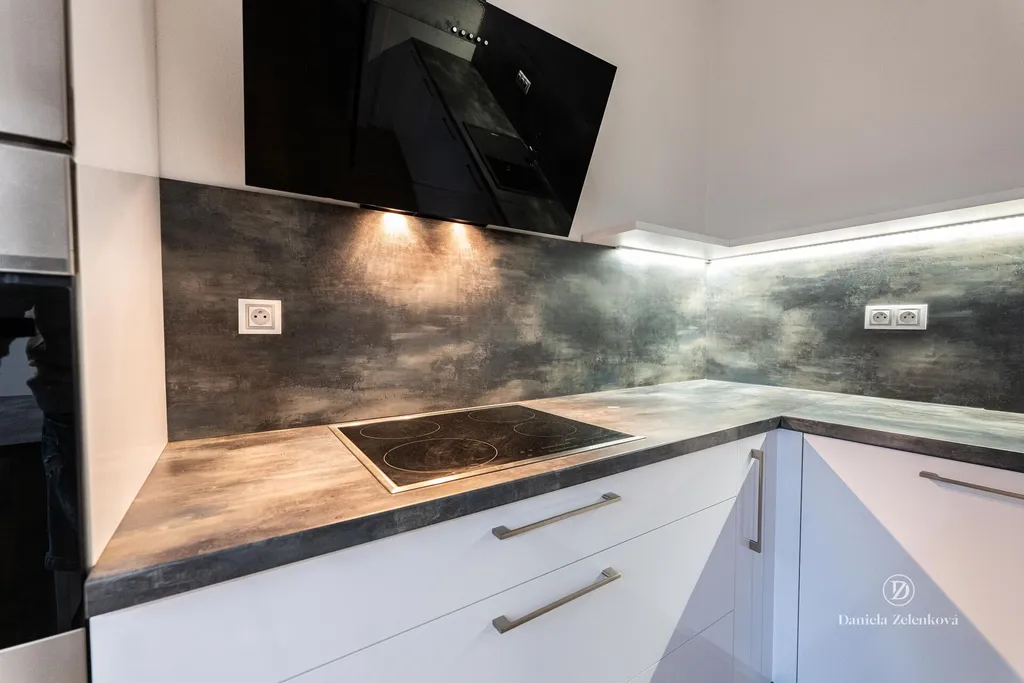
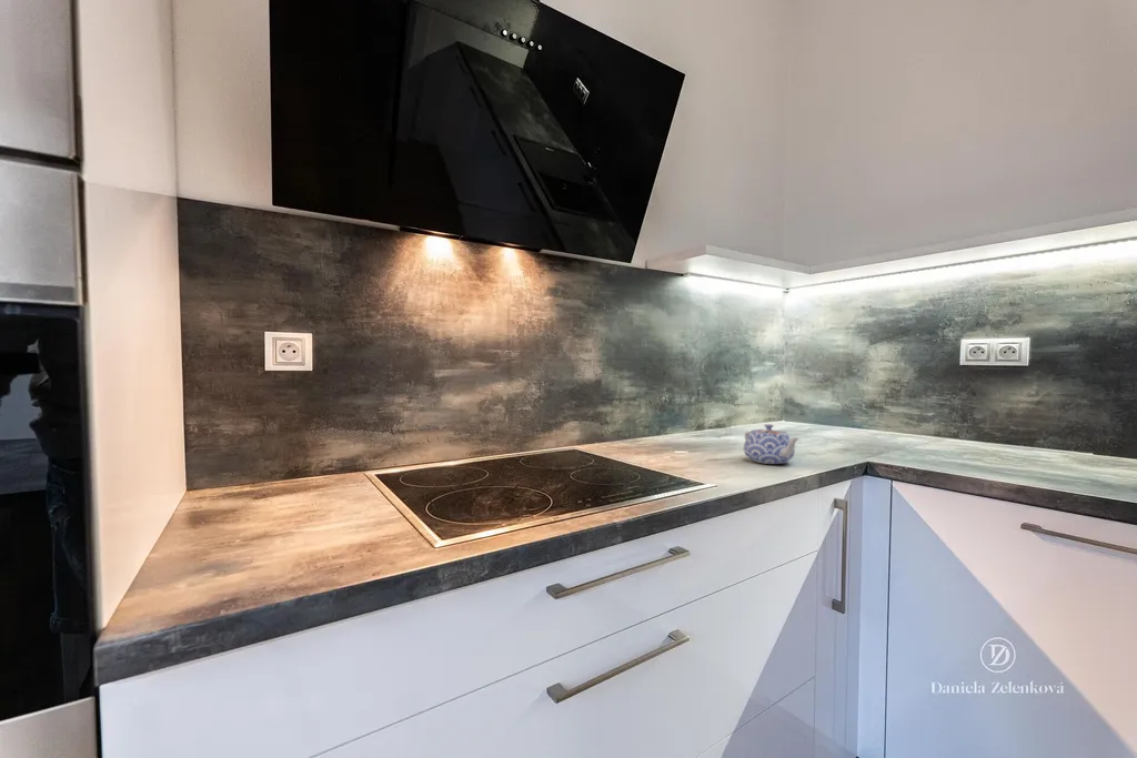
+ teapot (769, 443)
